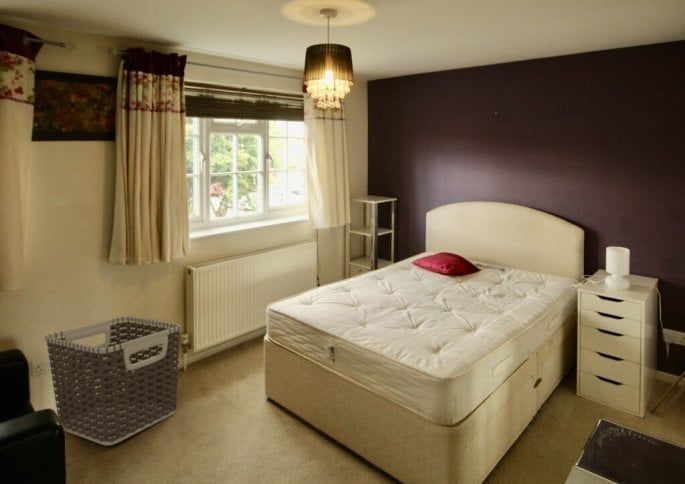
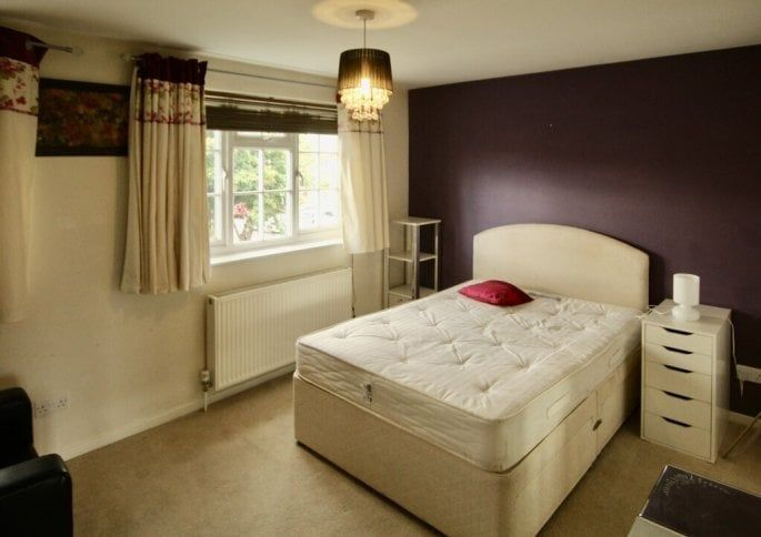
- clothes hamper (117, 374)
